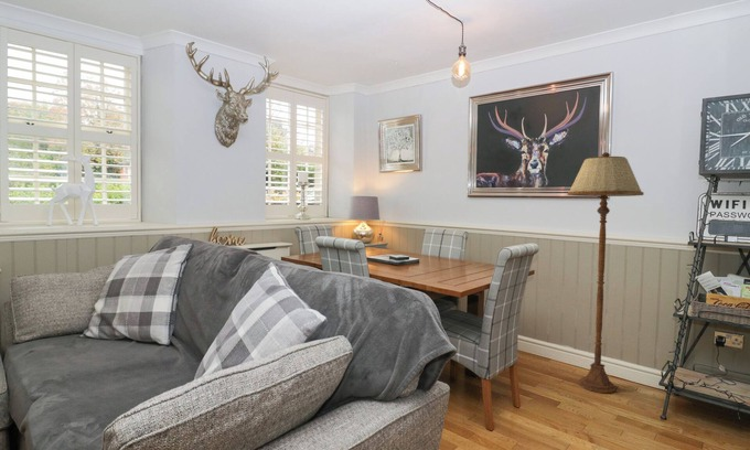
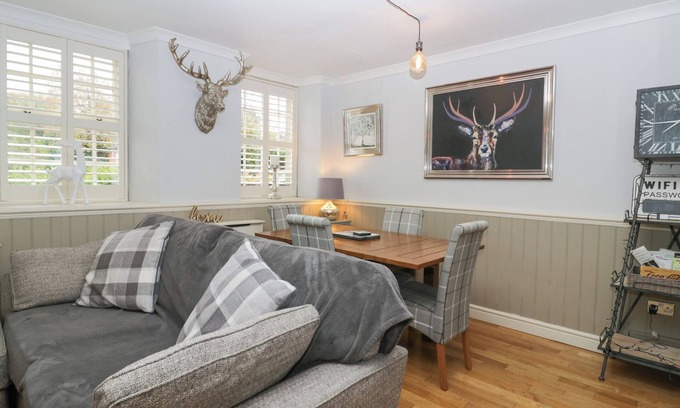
- floor lamp (600, 270)
